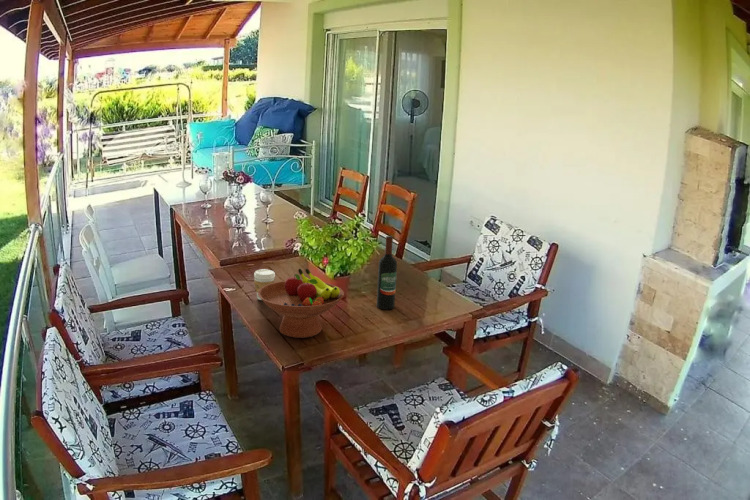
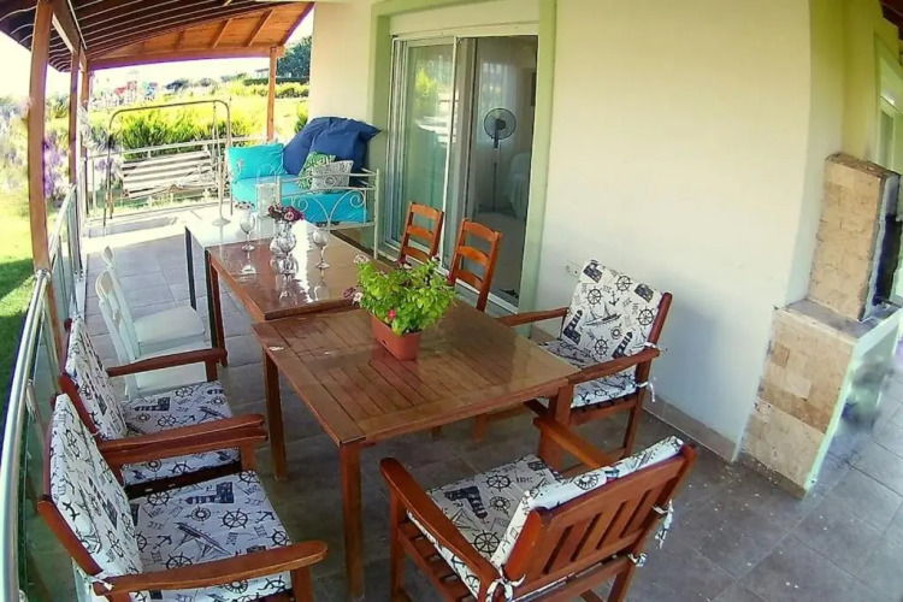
- fruit bowl (301, 304)
- coffee cup (264, 284)
- wine bottle (387, 272)
